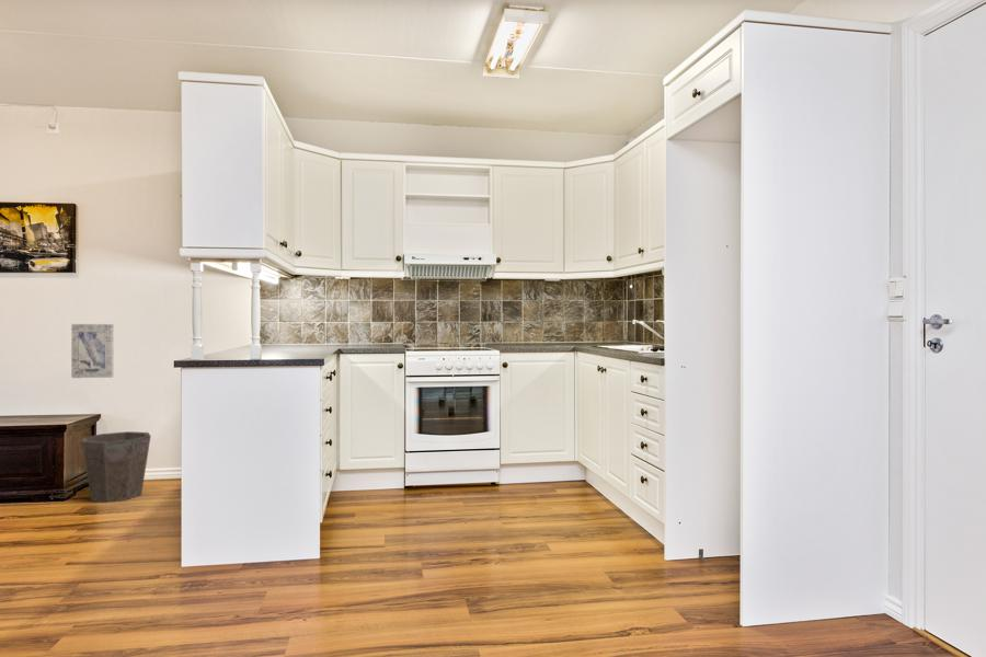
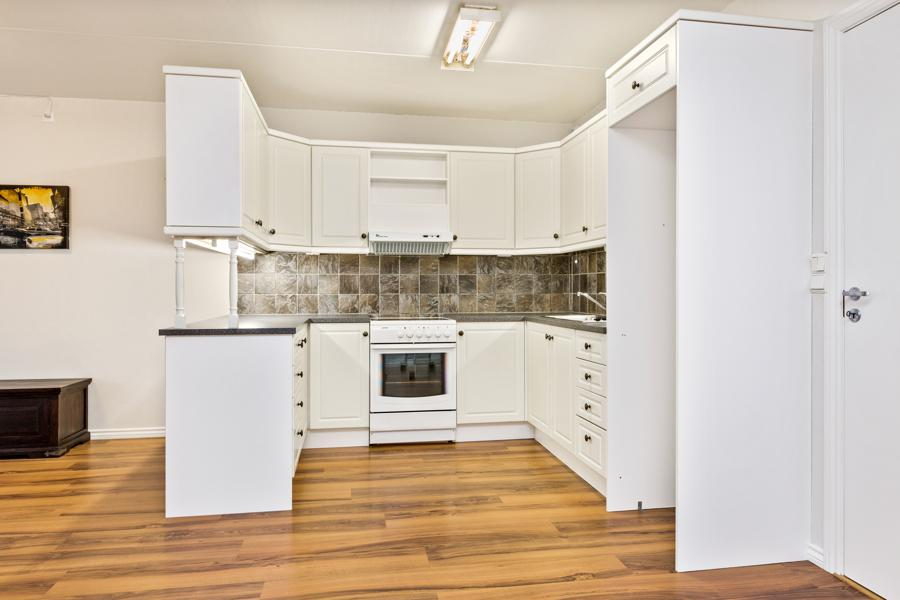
- waste bin (116, 466)
- wall art (92, 350)
